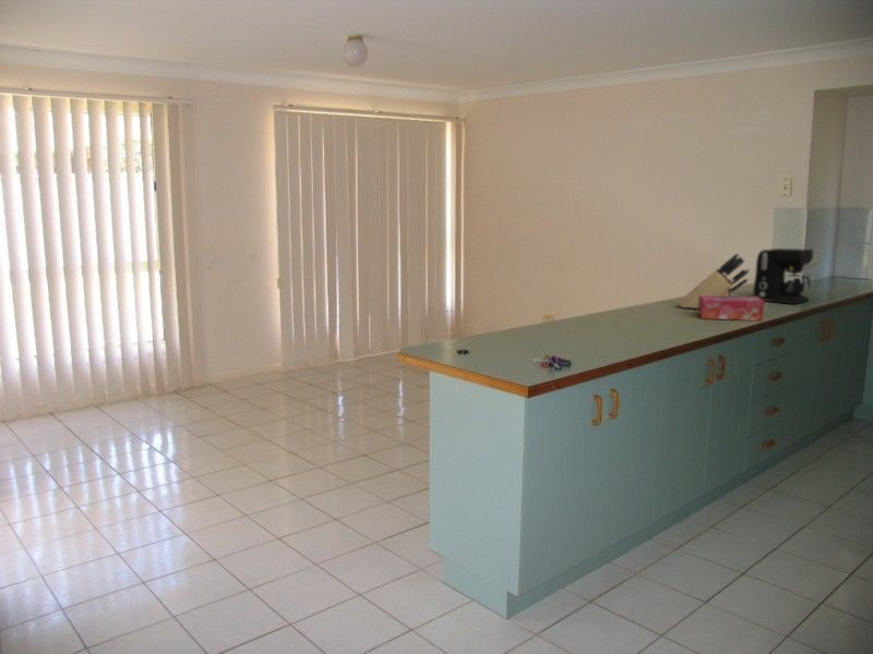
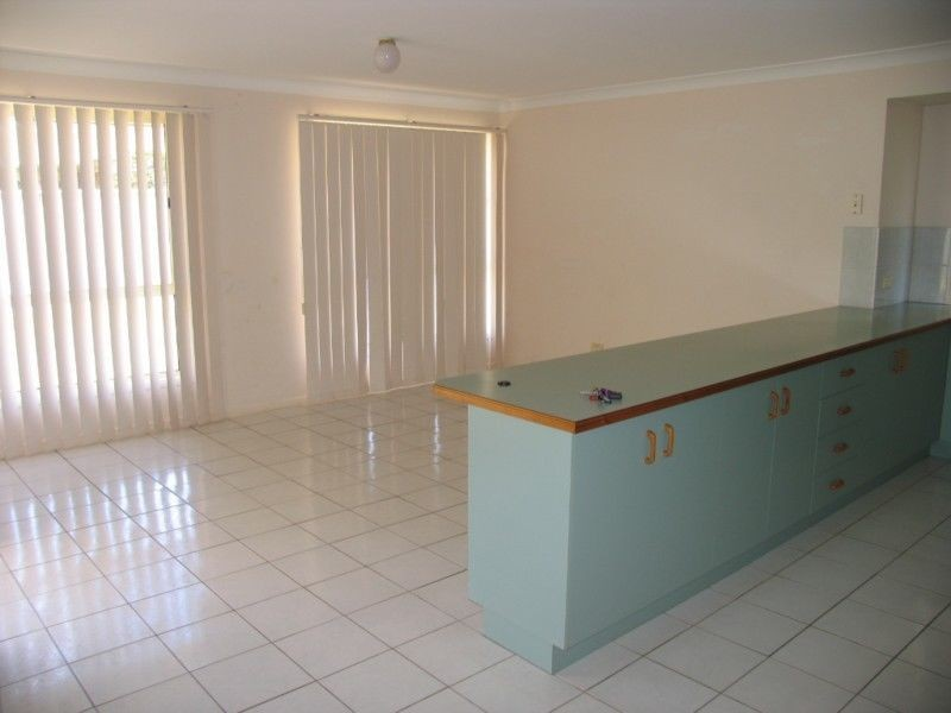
- knife block (714, 280)
- coffee maker (786, 275)
- tissue box (730, 307)
